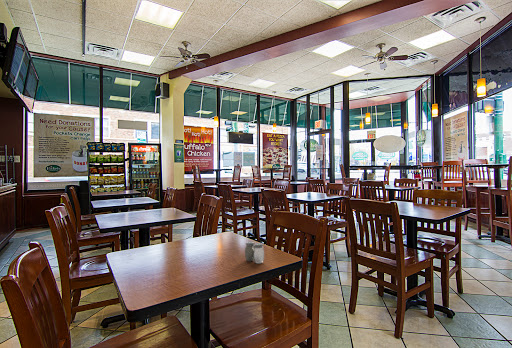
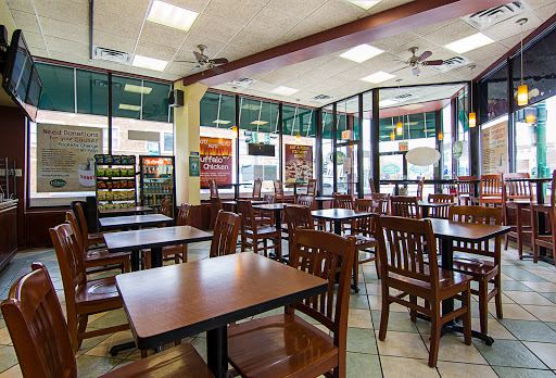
- salt and pepper shaker (254, 251)
